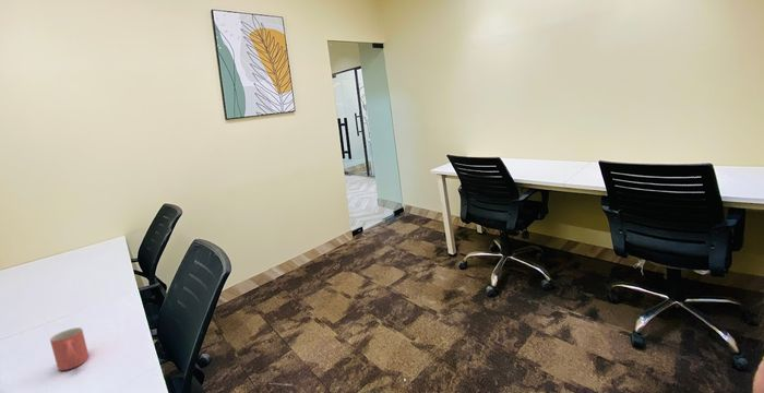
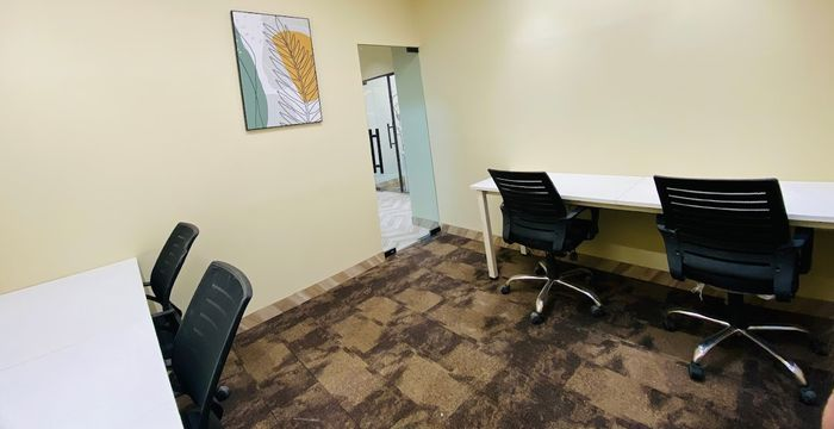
- mug (70, 350)
